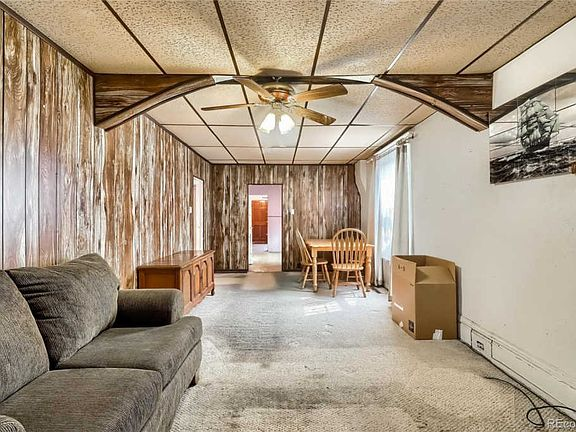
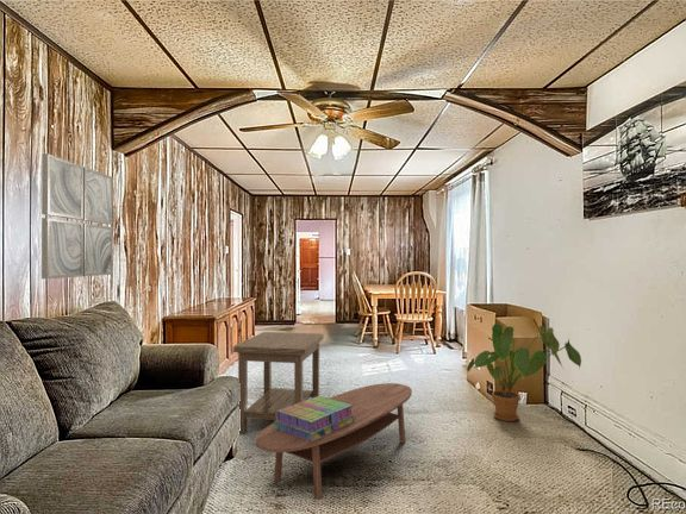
+ coffee table (345, 434)
+ house plant (520, 372)
+ side table (281, 389)
+ wall art (81, 222)
+ stack of books (314, 415)
